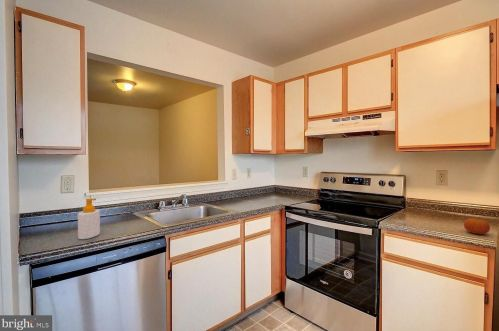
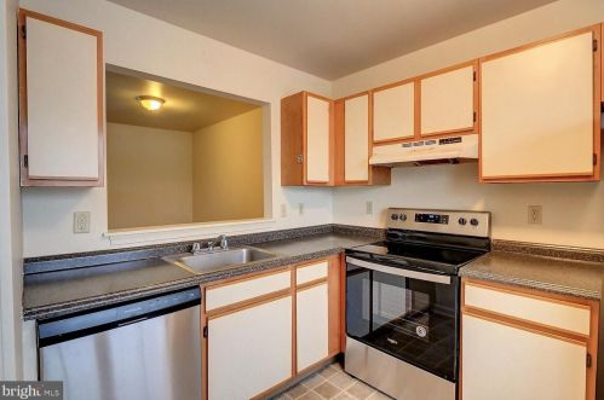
- soap bottle (89, 217)
- fruit (476, 226)
